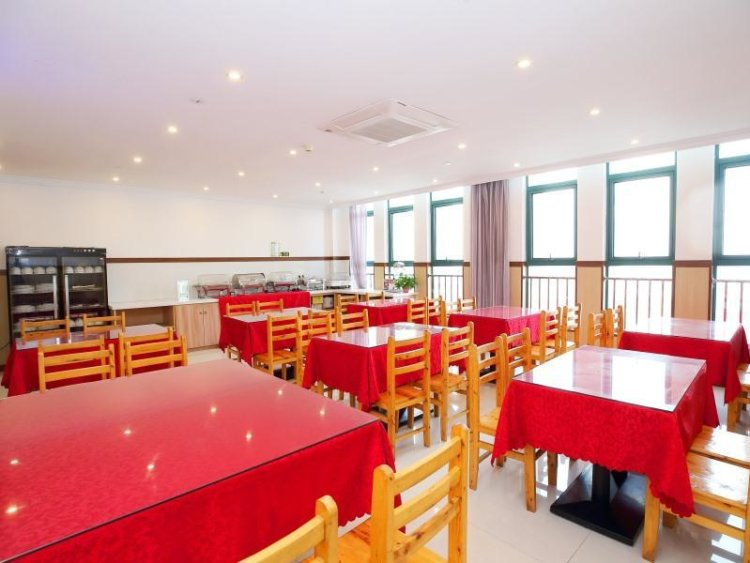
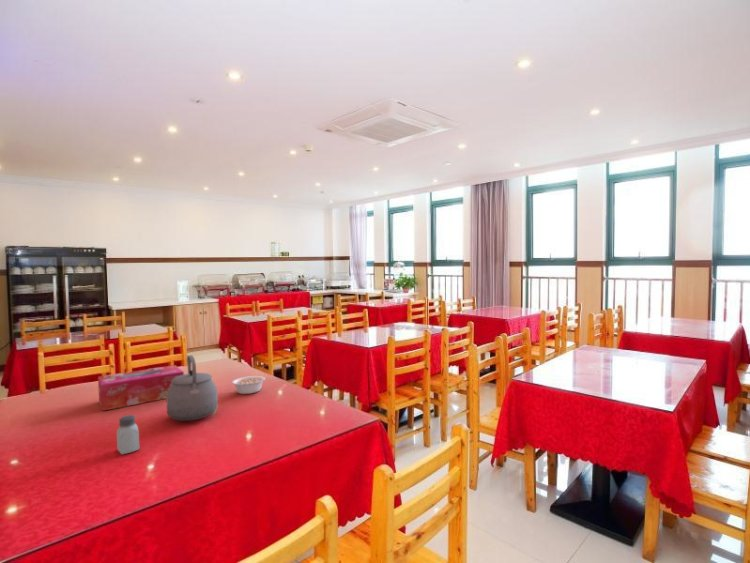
+ tissue box (142, 385)
+ saltshaker (127, 433)
+ tea kettle (191, 384)
+ legume (250, 384)
